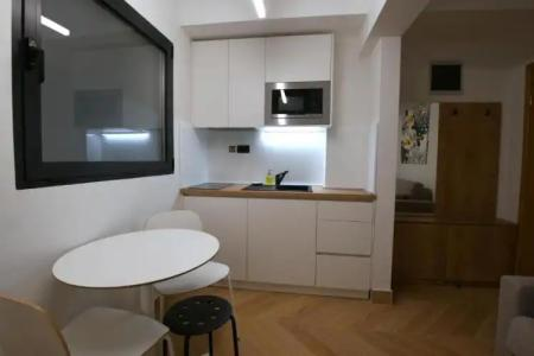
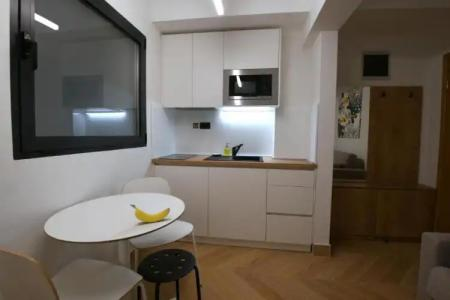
+ banana (150, 214)
